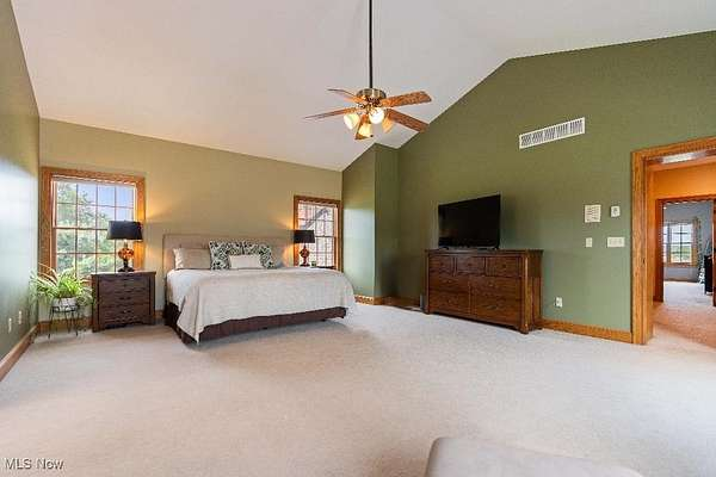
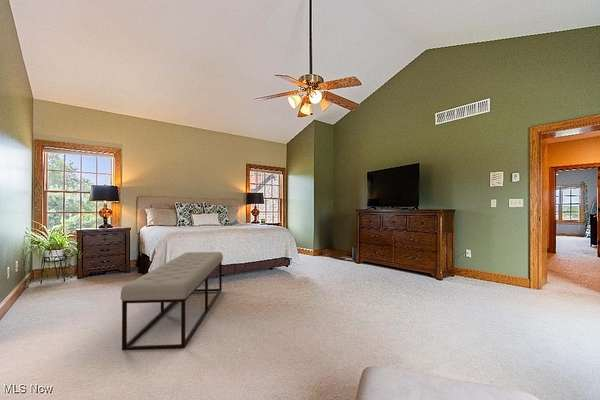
+ bench (184, 288)
